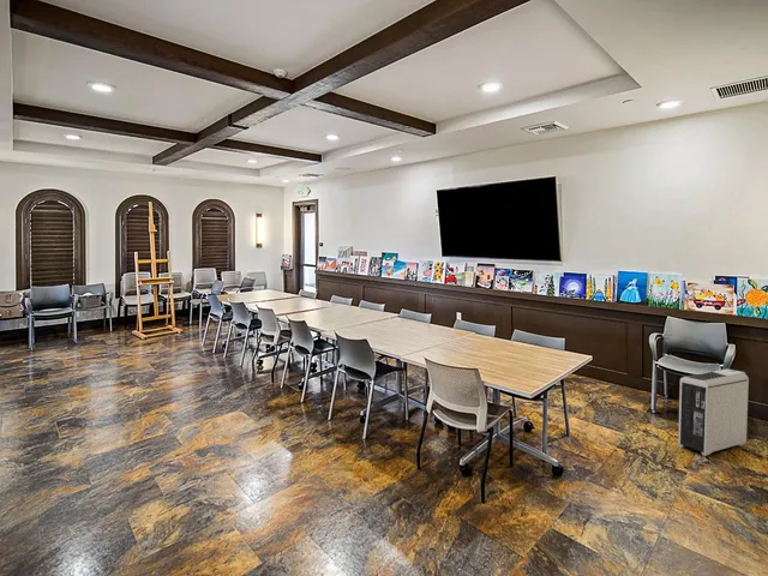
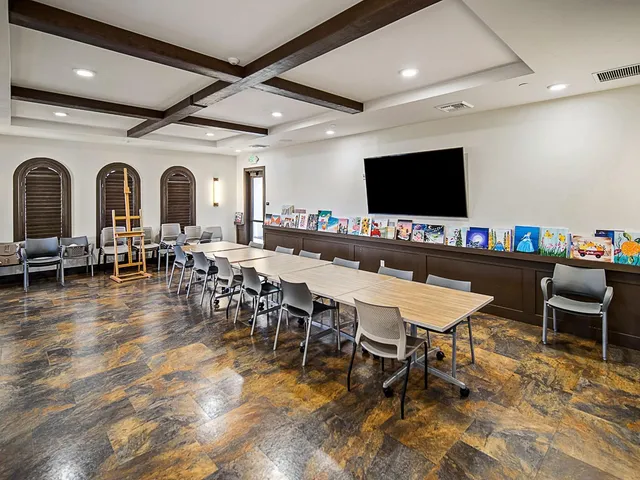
- air purifier (713, 409)
